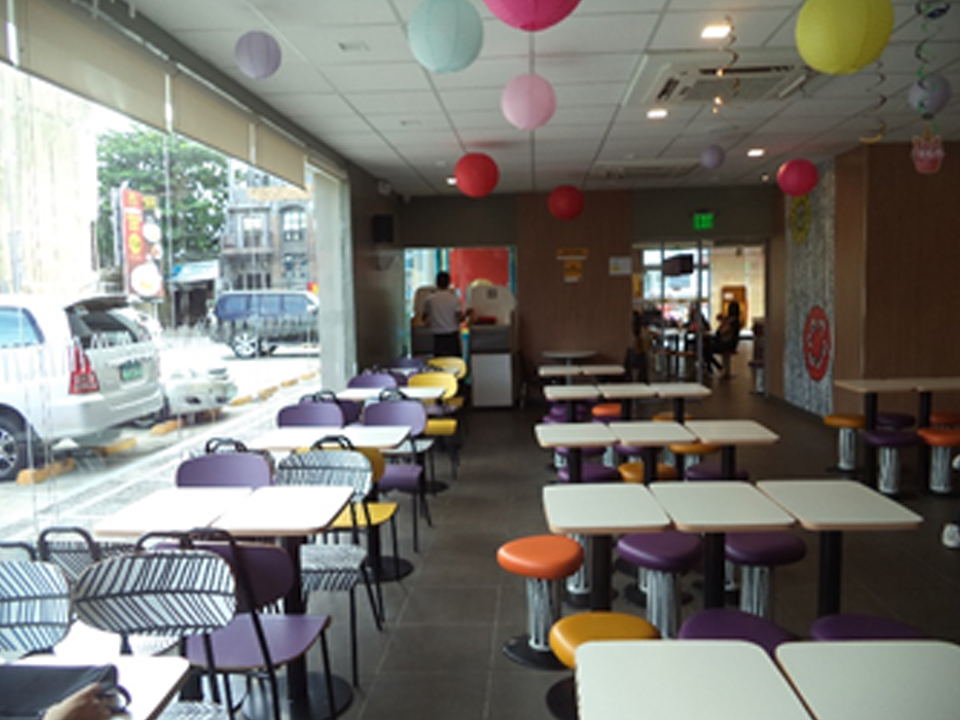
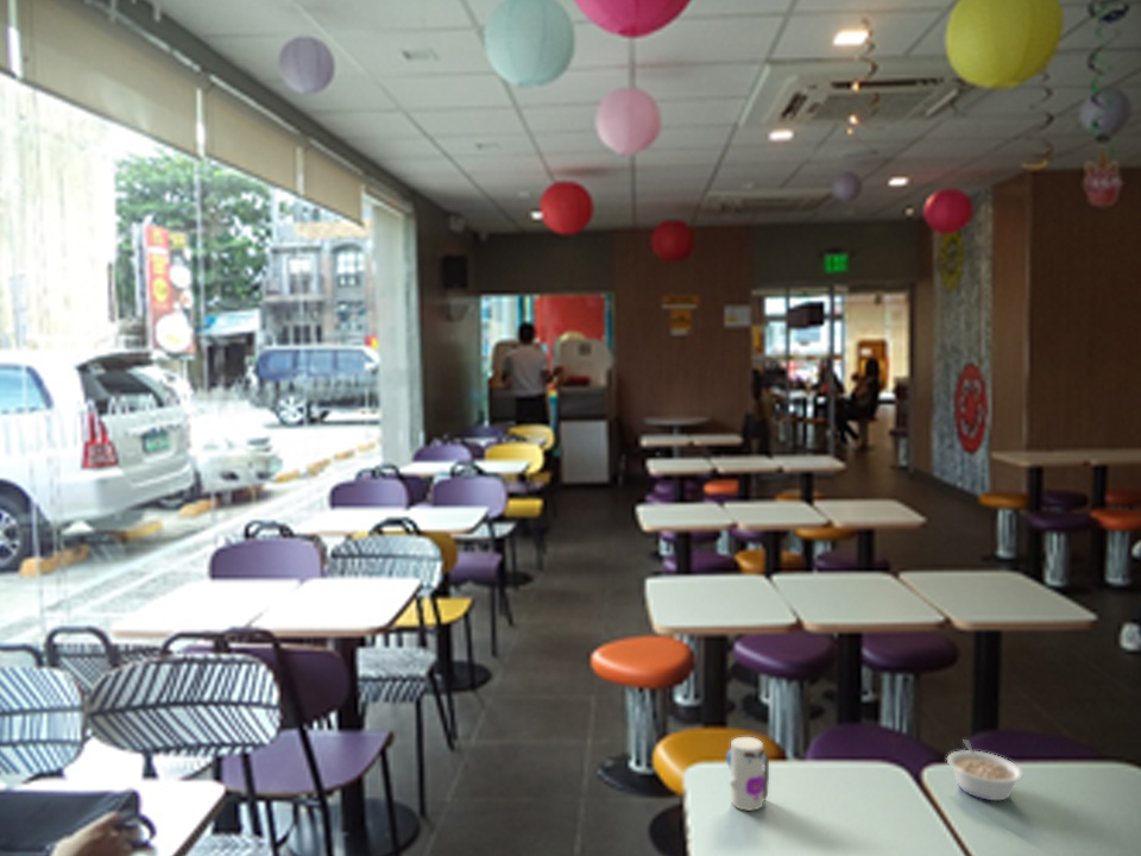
+ toy (745, 770)
+ legume (981, 773)
